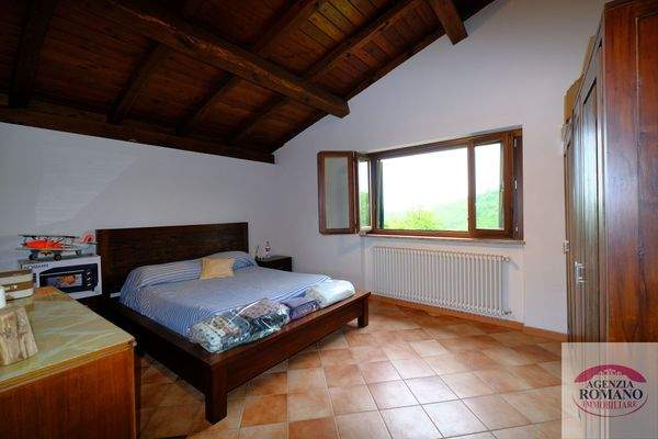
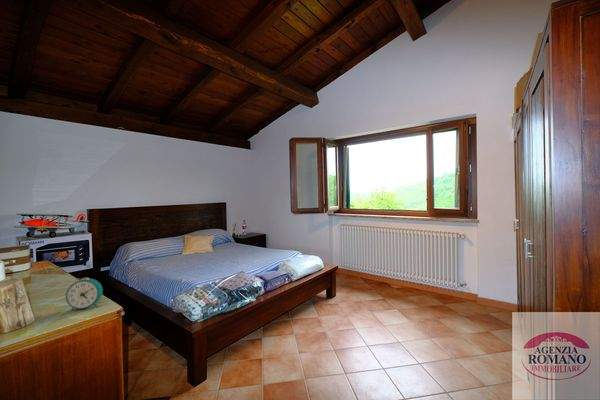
+ alarm clock (86, 292)
